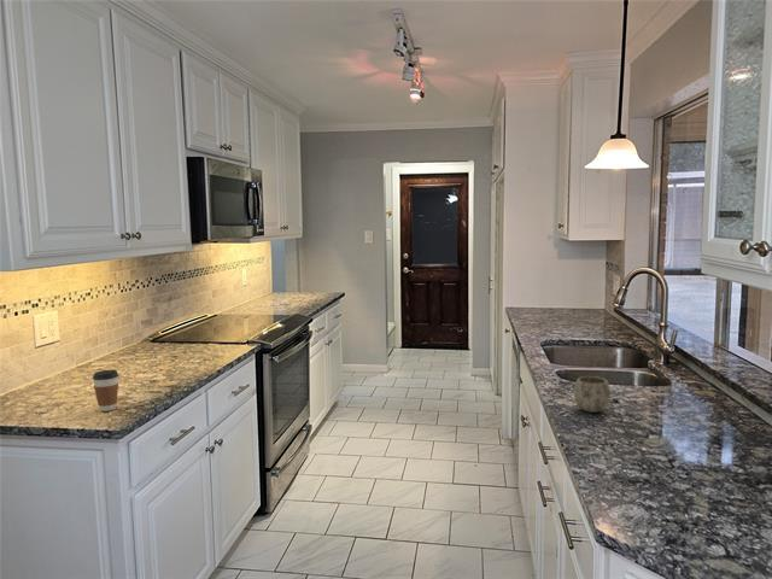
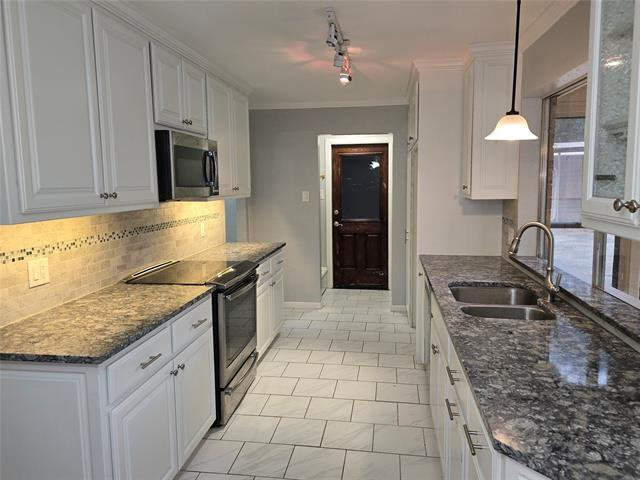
- coffee cup (106, 390)
- mug (591, 392)
